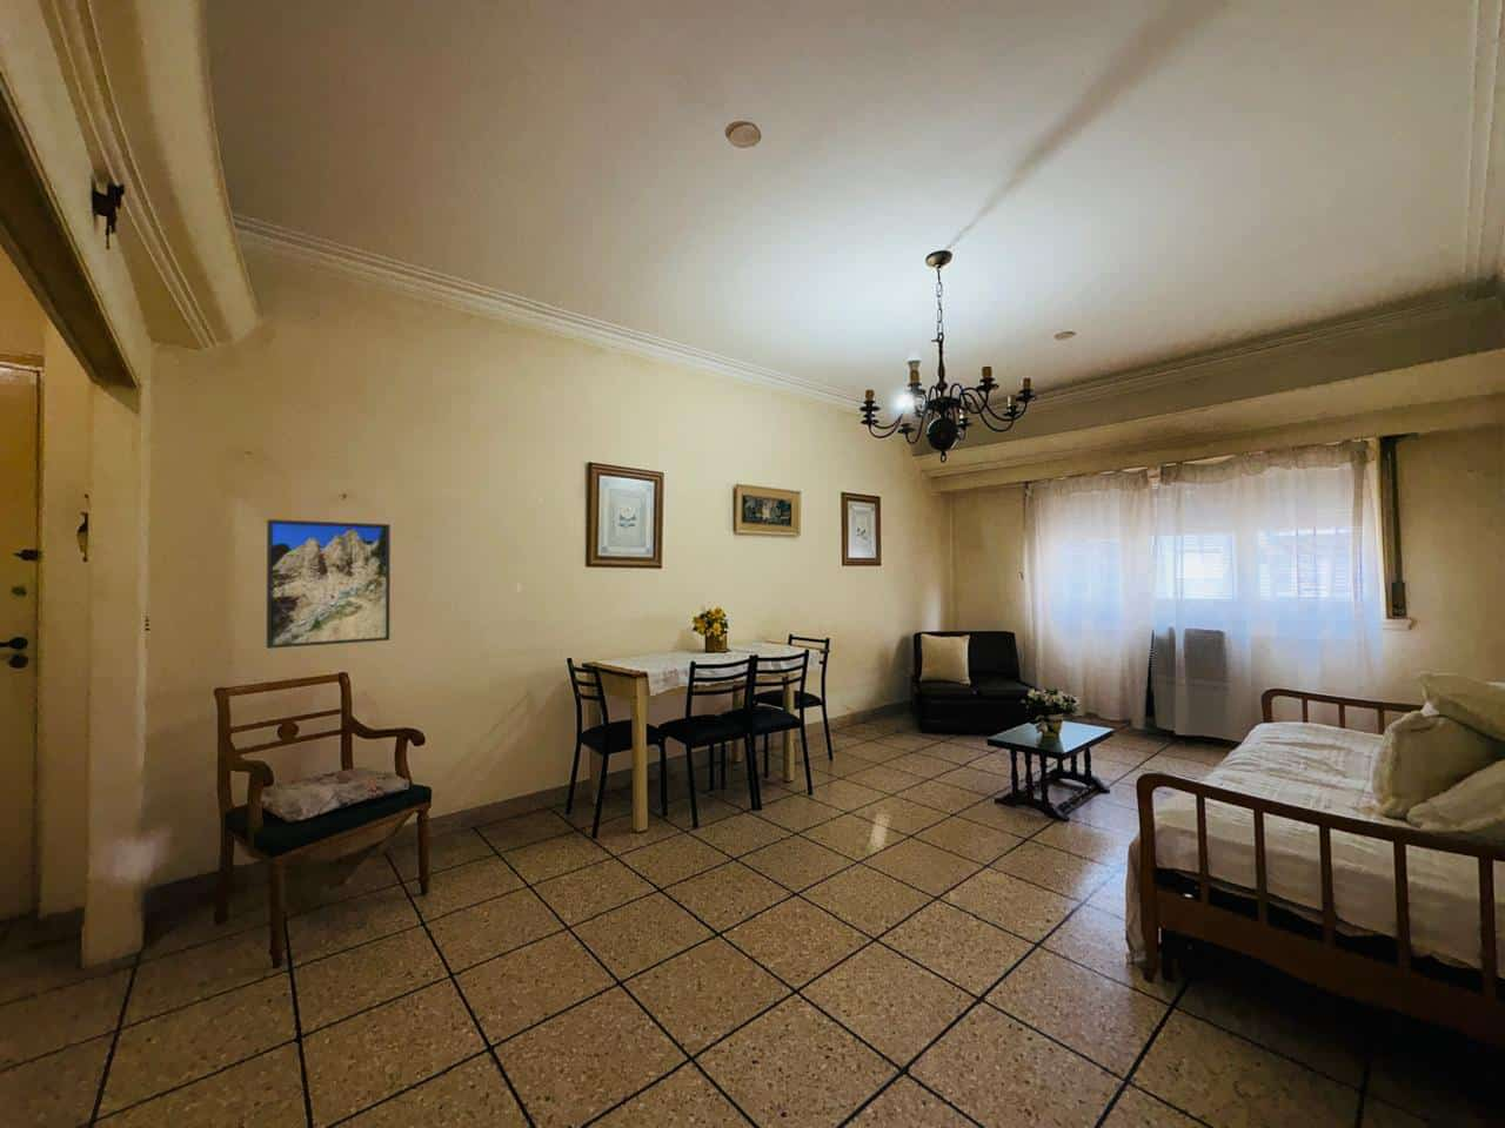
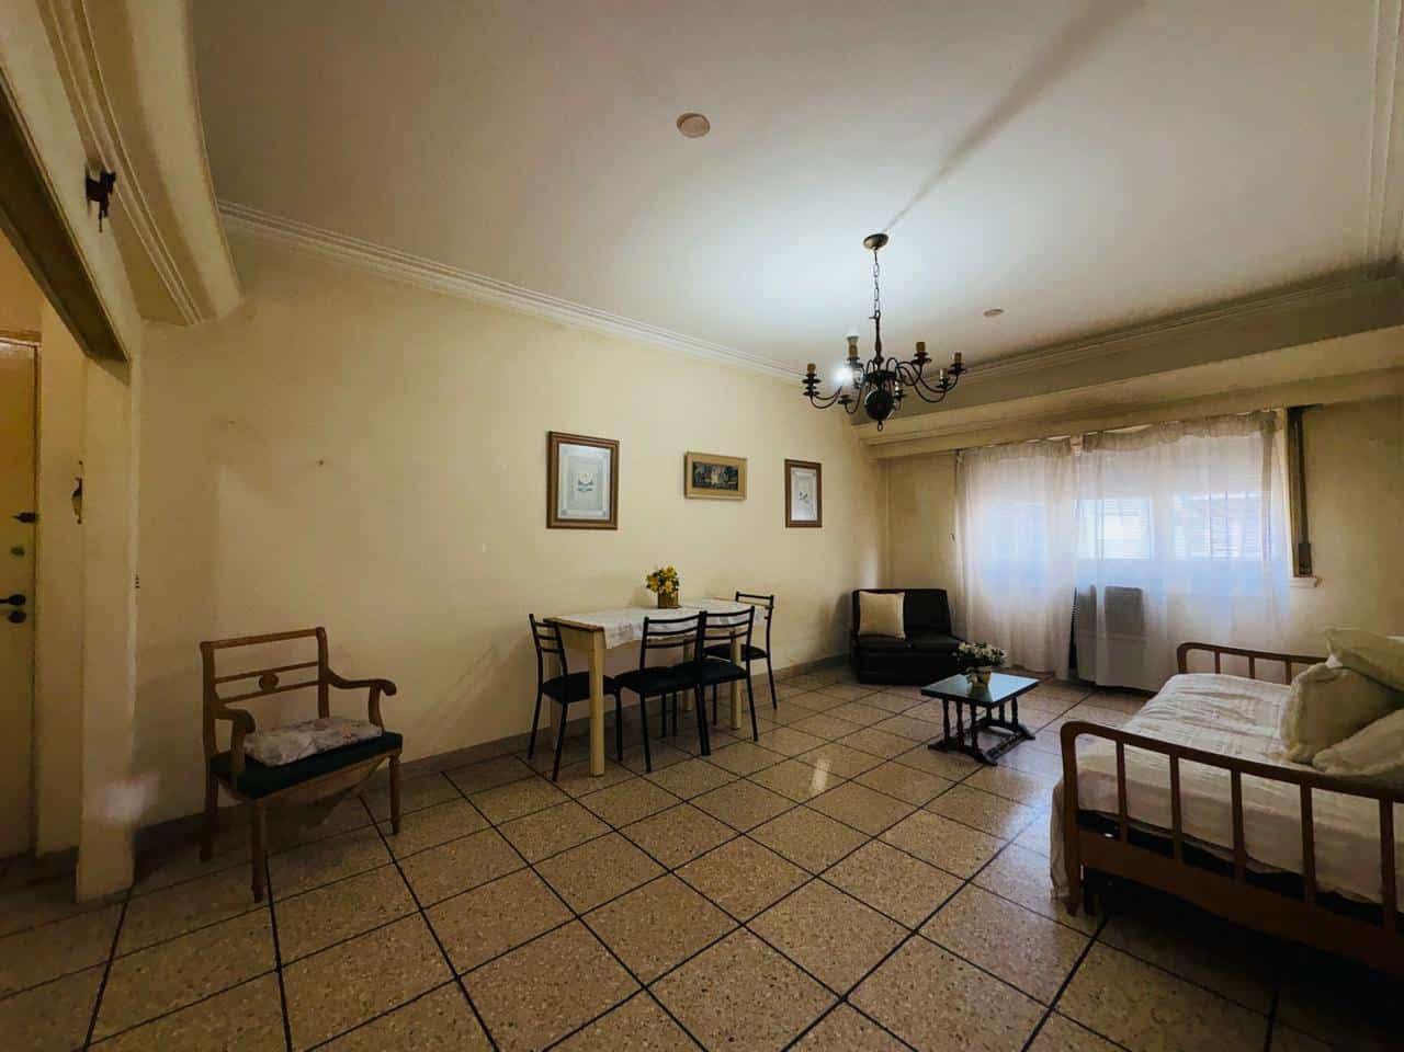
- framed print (331, 583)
